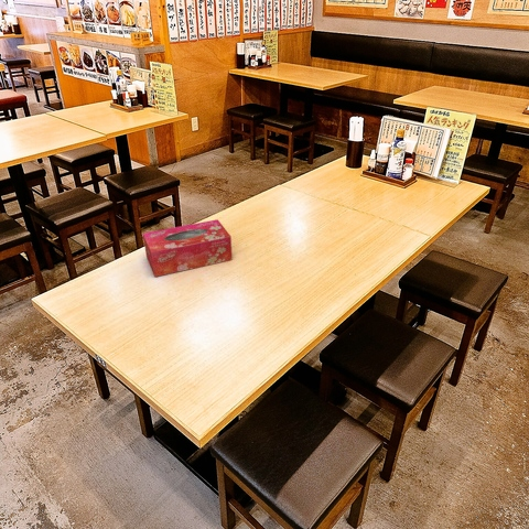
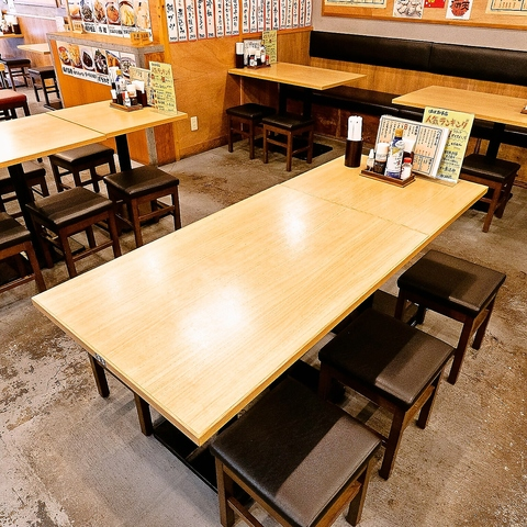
- tissue box (187, 246)
